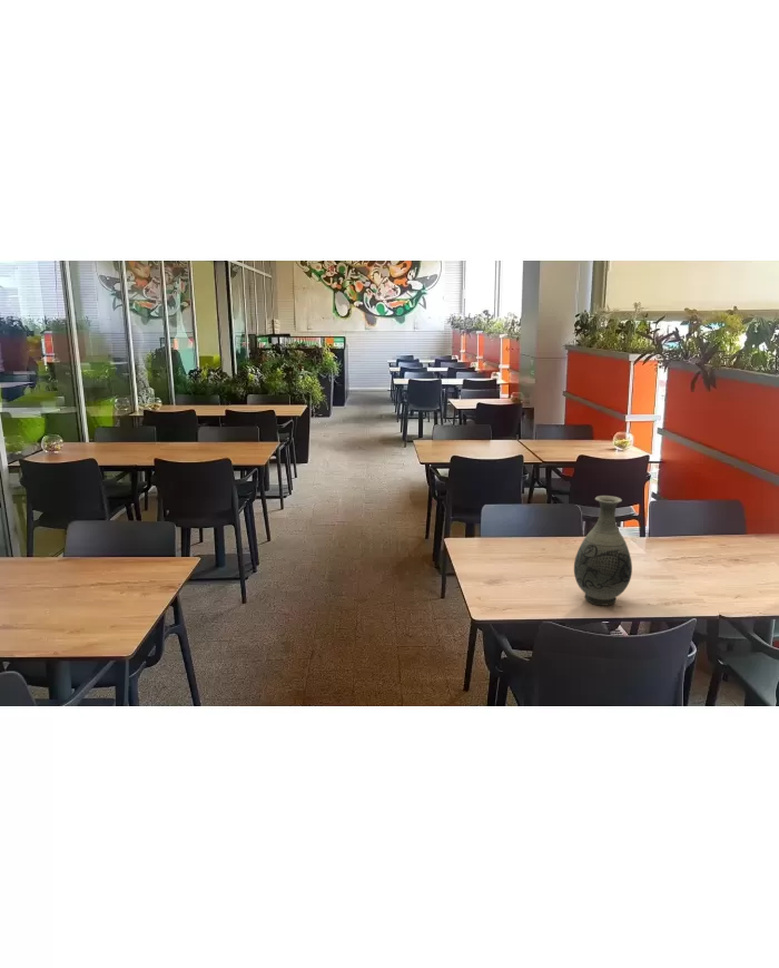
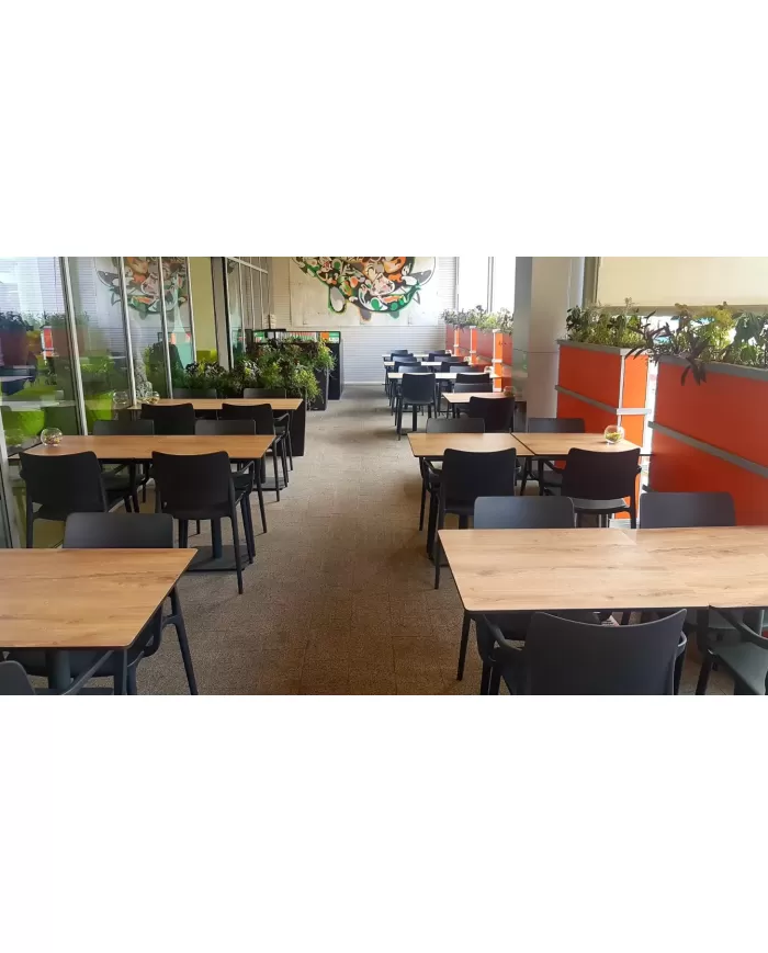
- vase (603, 549)
